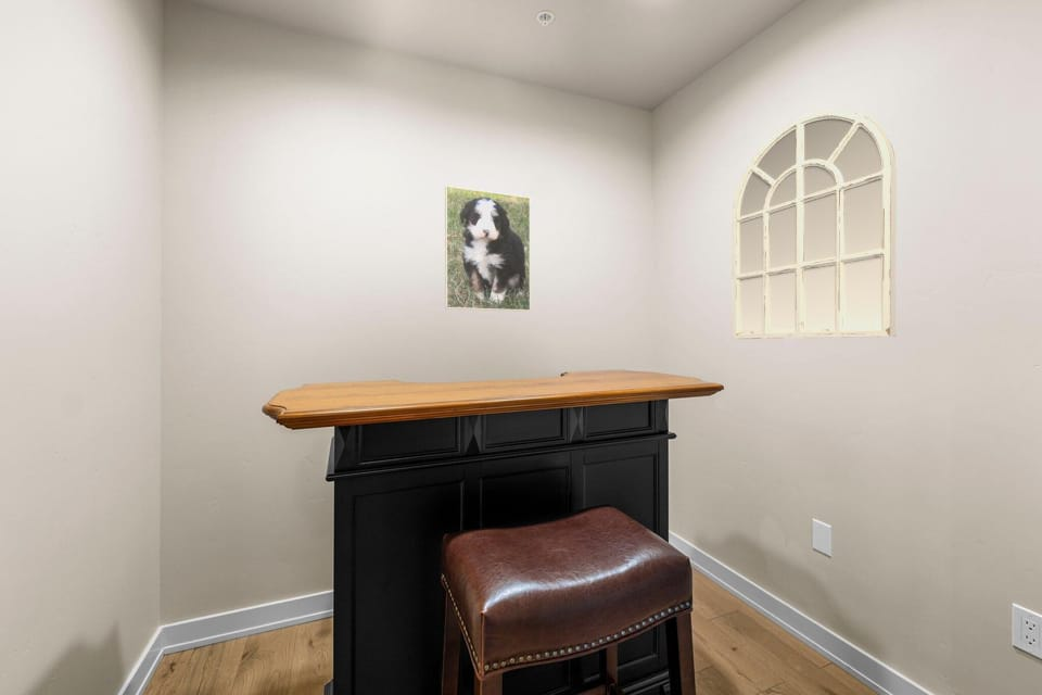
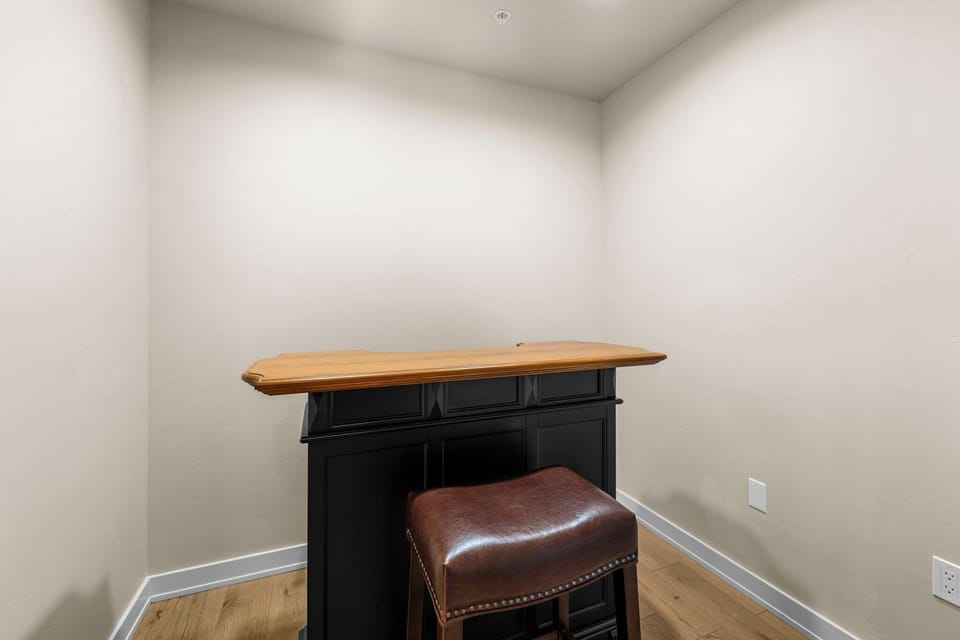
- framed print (488, 251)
- mirror (800, 228)
